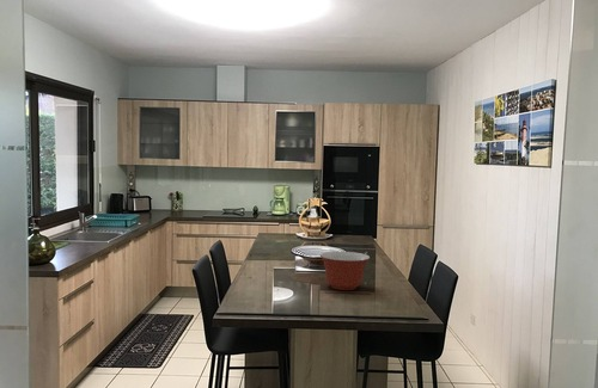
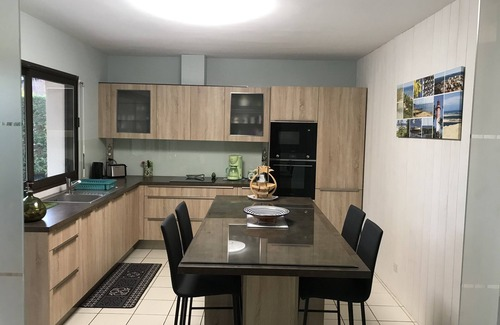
- mixing bowl (343, 271)
